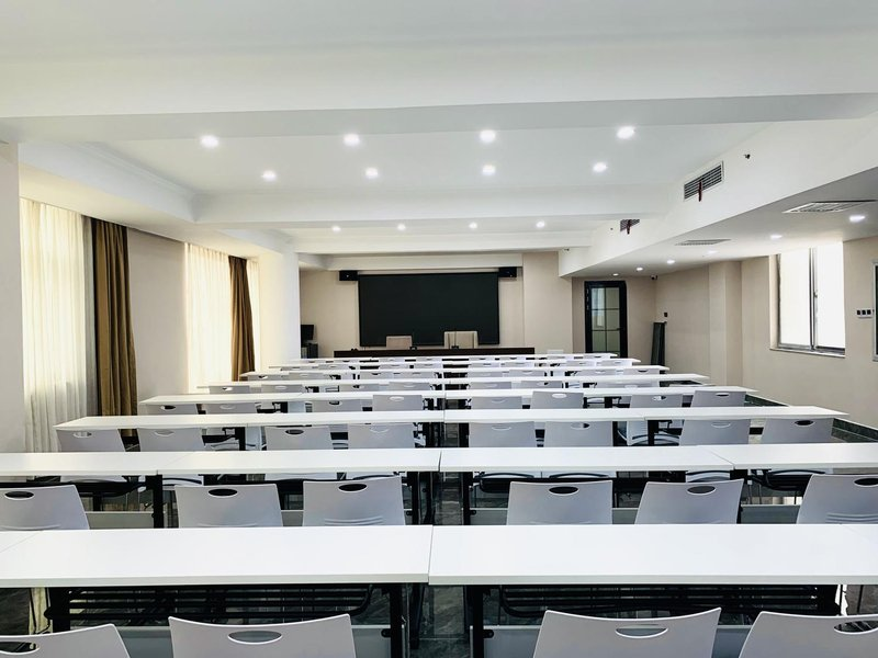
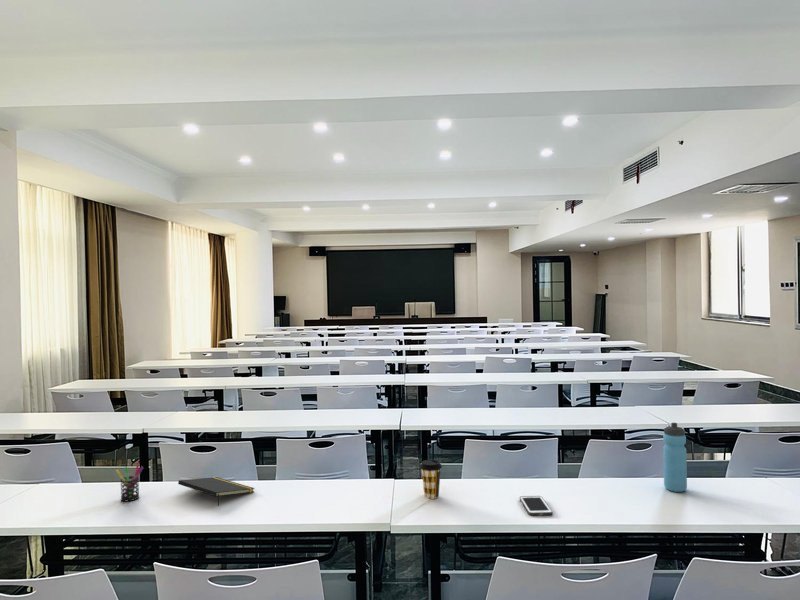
+ notepad (216, 486)
+ cell phone (535, 505)
+ water bottle (674, 455)
+ pen holder (130, 481)
+ coffee cup (431, 479)
